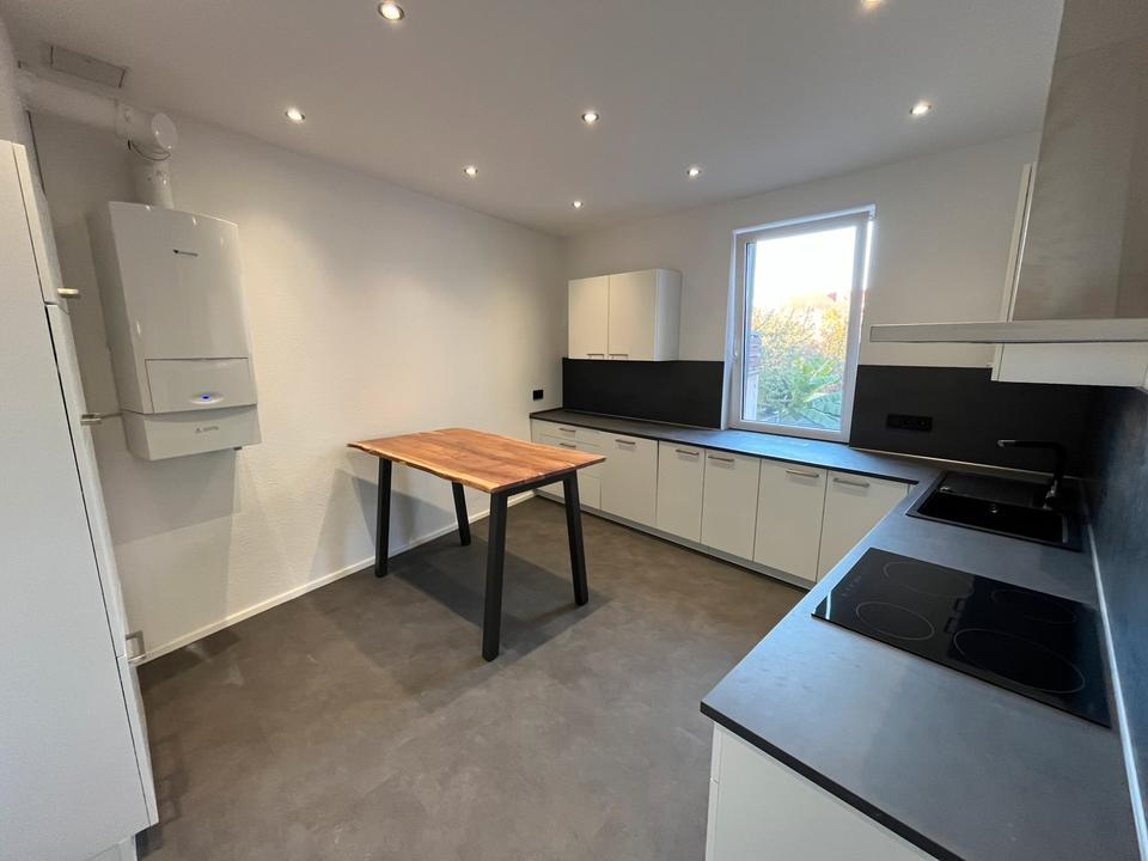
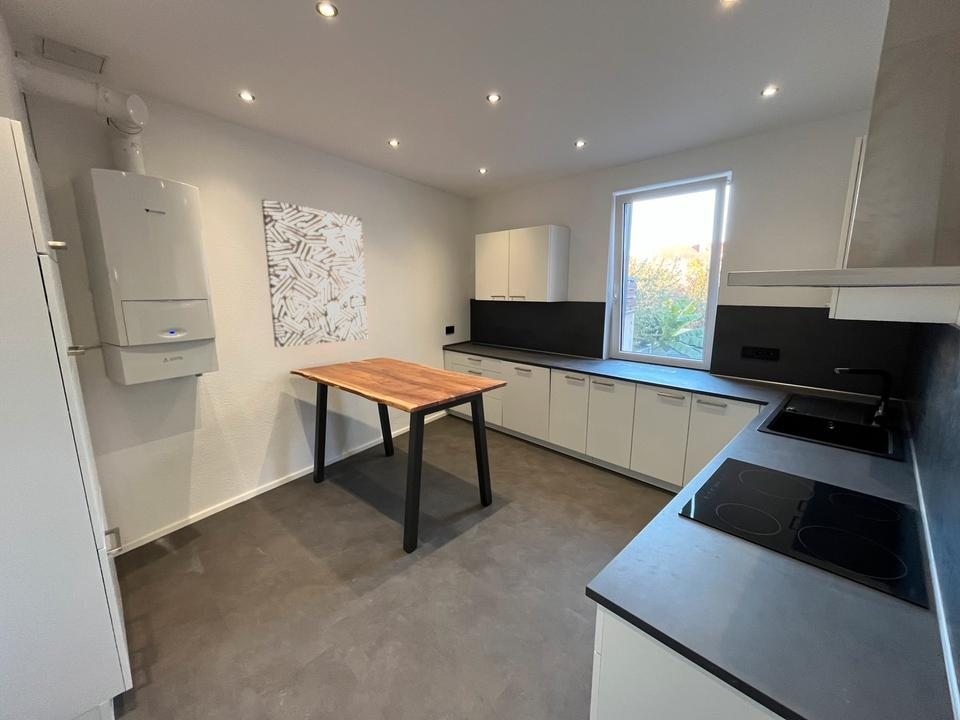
+ wall art (321, 278)
